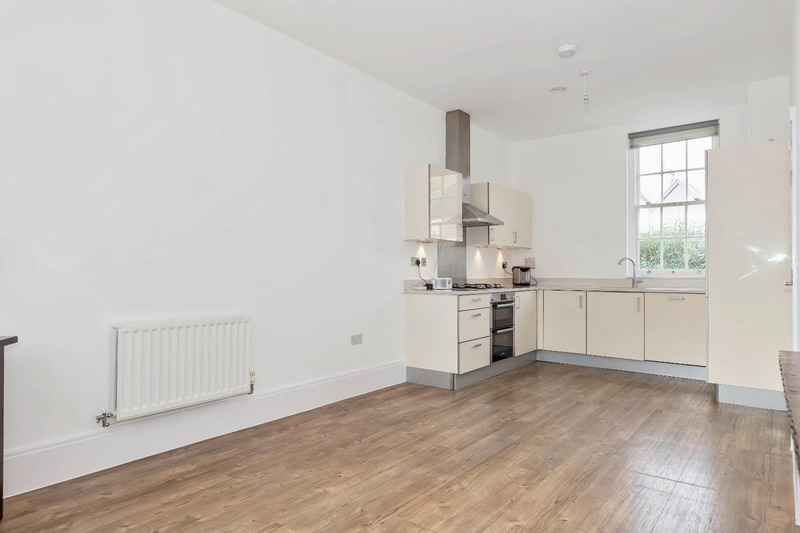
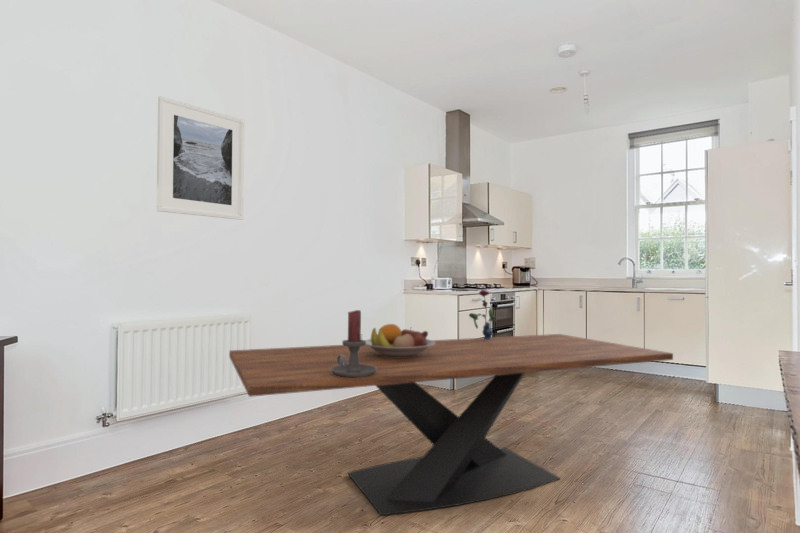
+ candle holder (351, 340)
+ dining table (453, 413)
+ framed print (203, 162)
+ fruit bowl (399, 338)
+ vase (483, 314)
